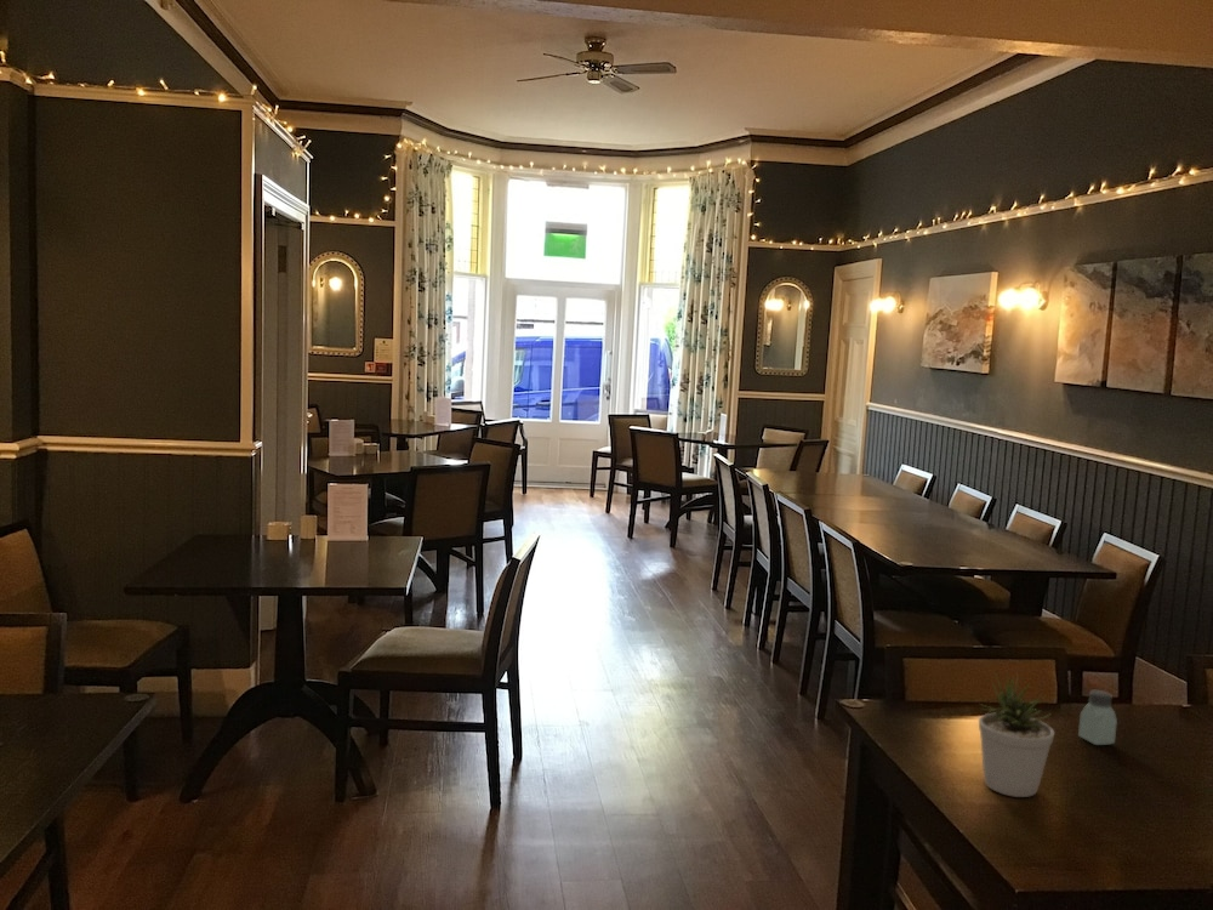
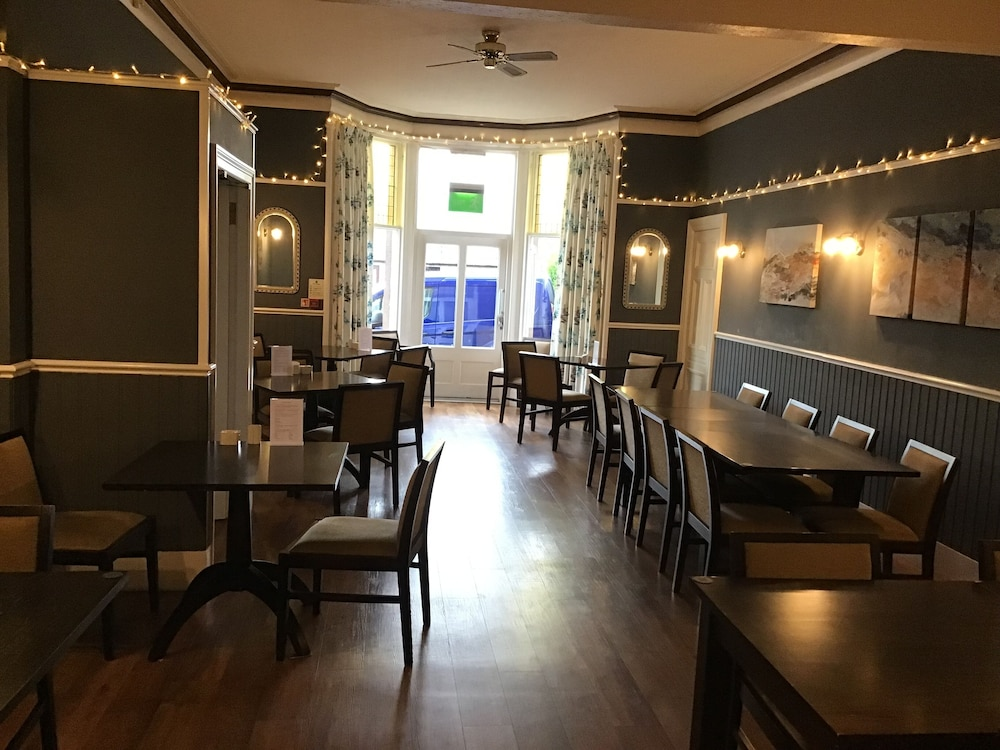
- potted plant (1016, 733)
- saltshaker (1098, 716)
